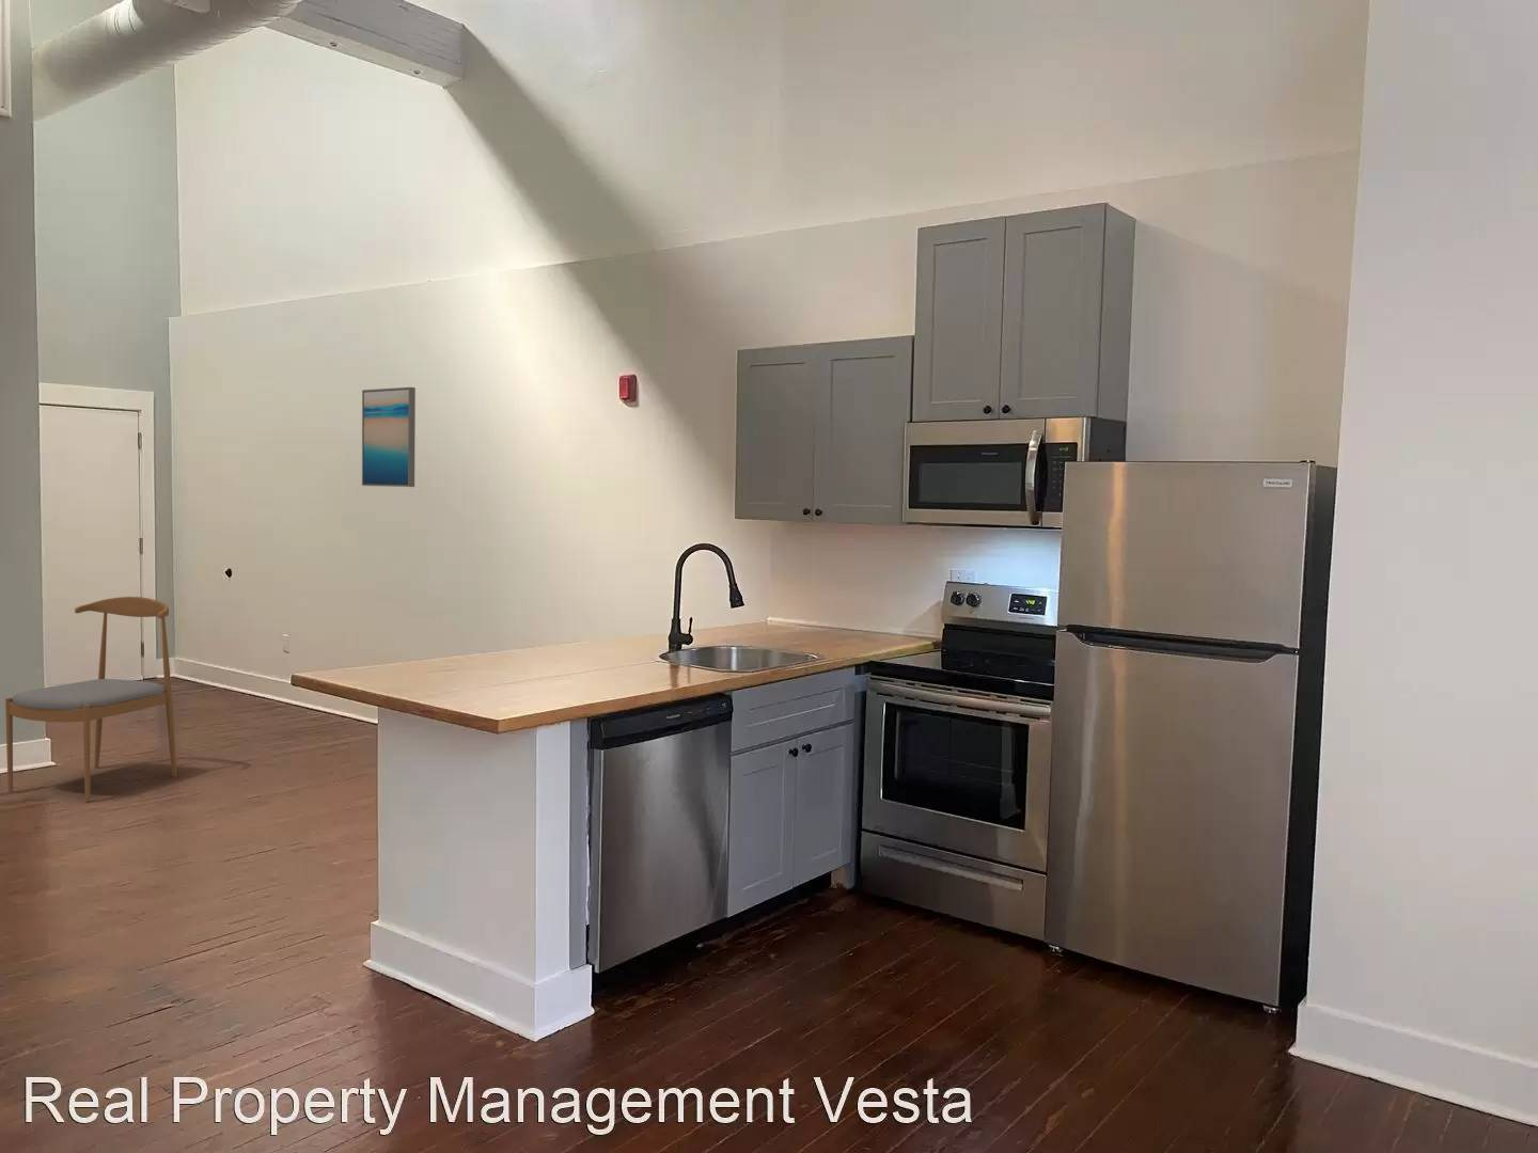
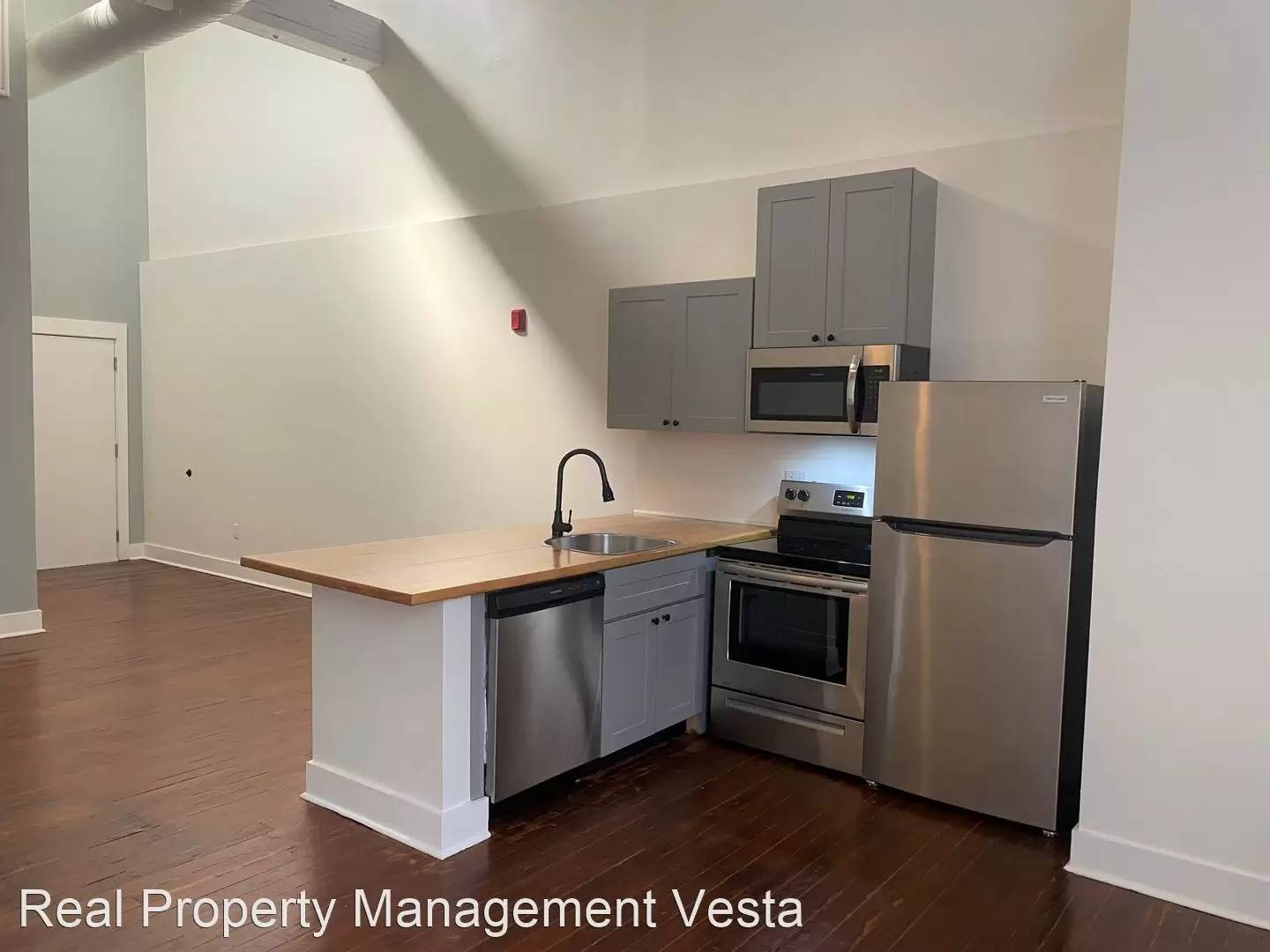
- wall art (388, 437)
- dining chair (91, 693)
